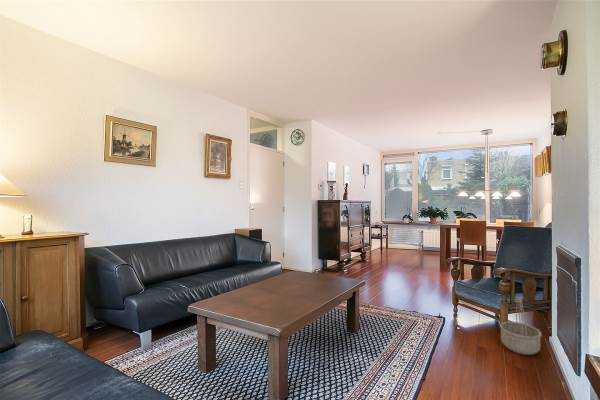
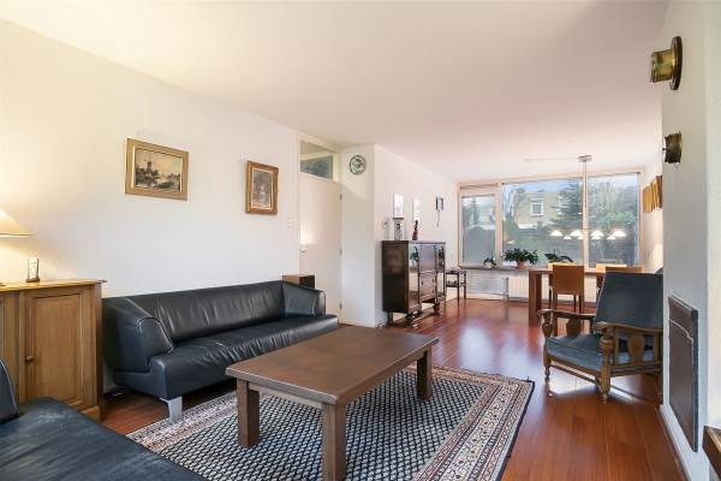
- basket (519, 323)
